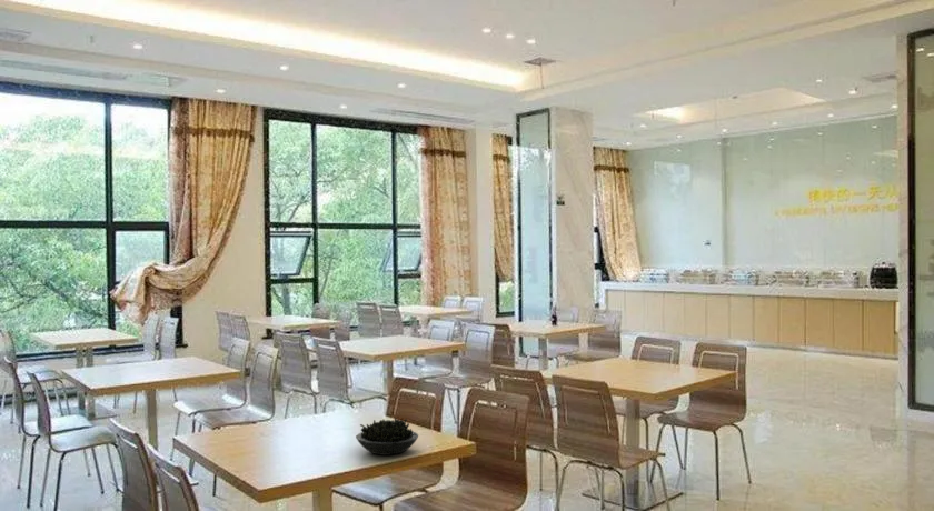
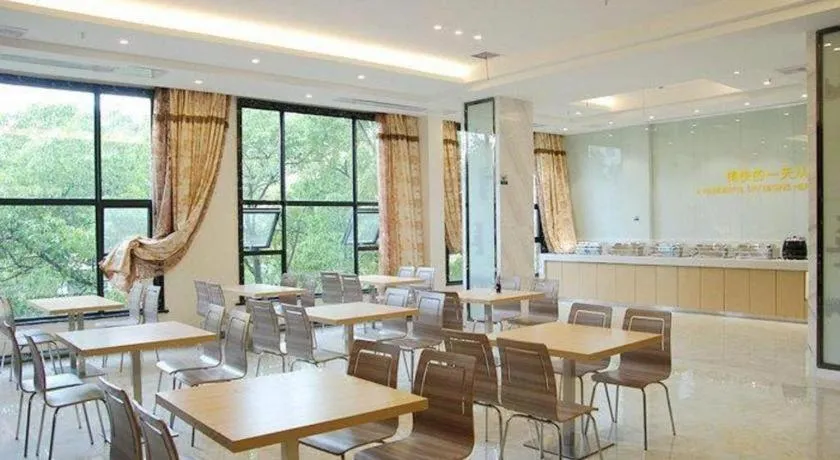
- succulent plant (387, 434)
